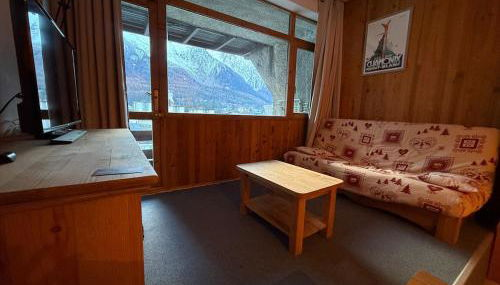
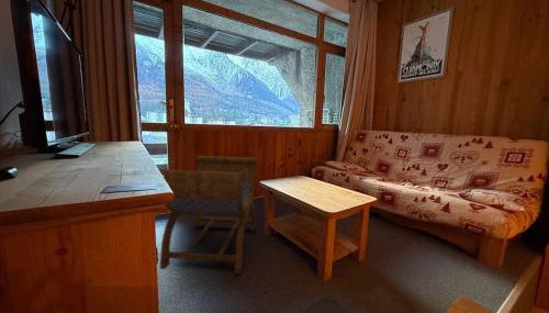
+ stool (215, 204)
